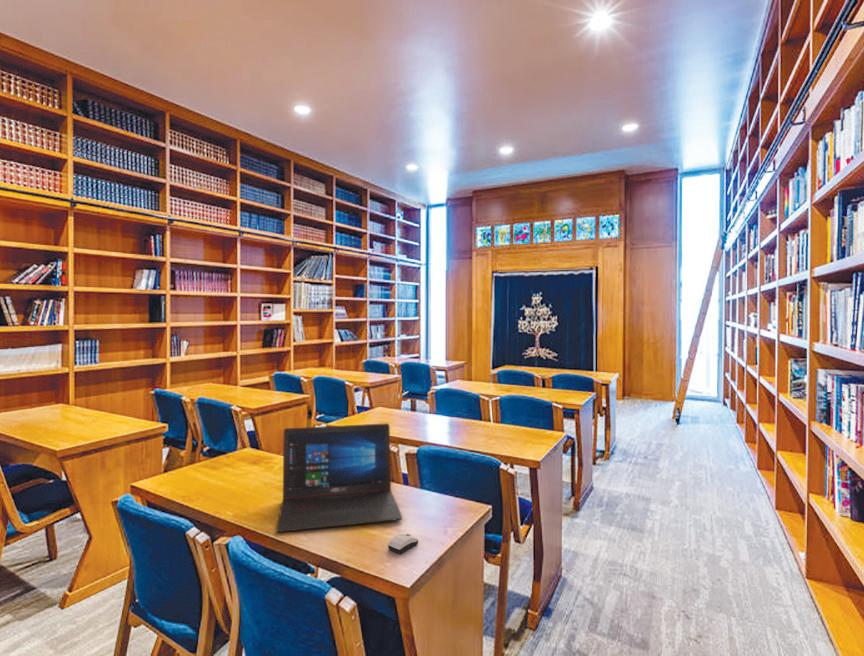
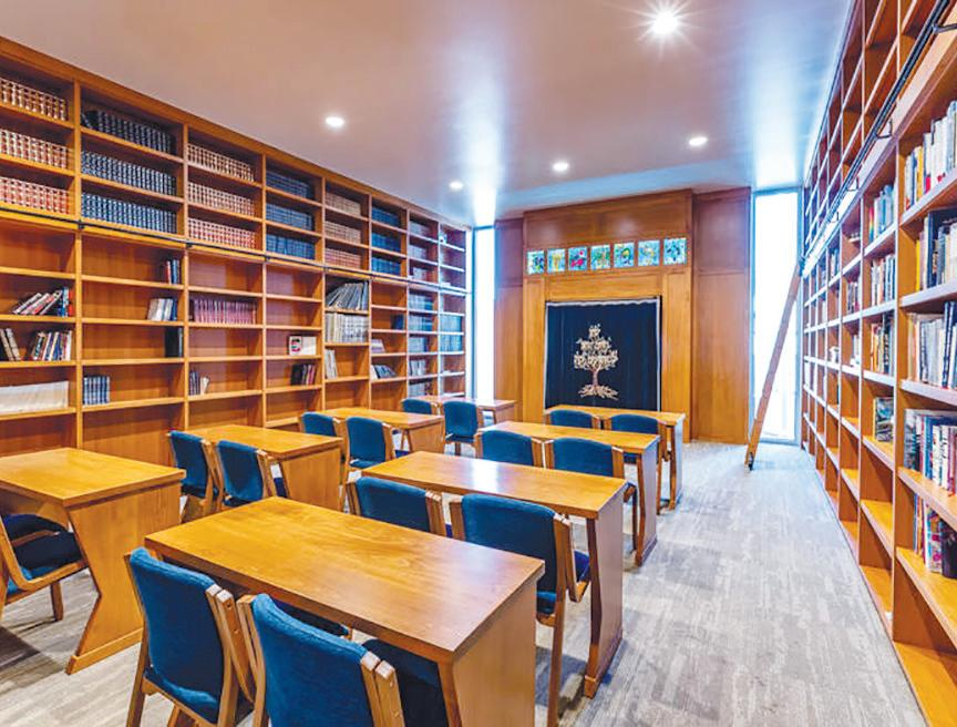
- laptop (339, 472)
- computer mouse (403, 541)
